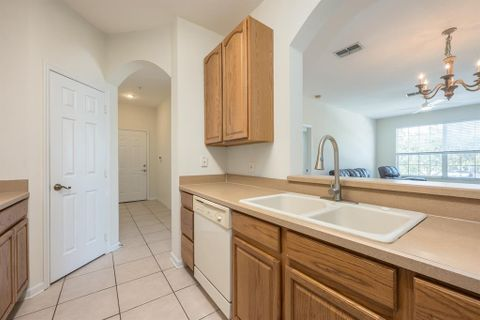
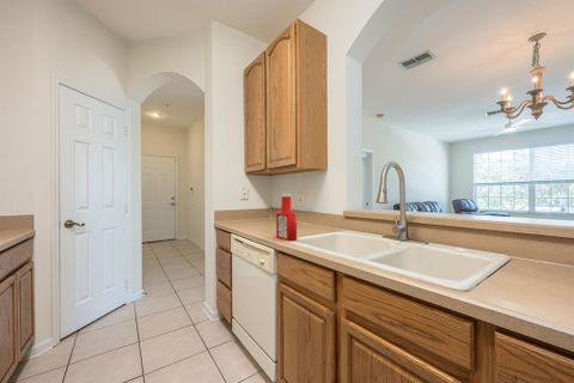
+ soap bottle (286, 215)
